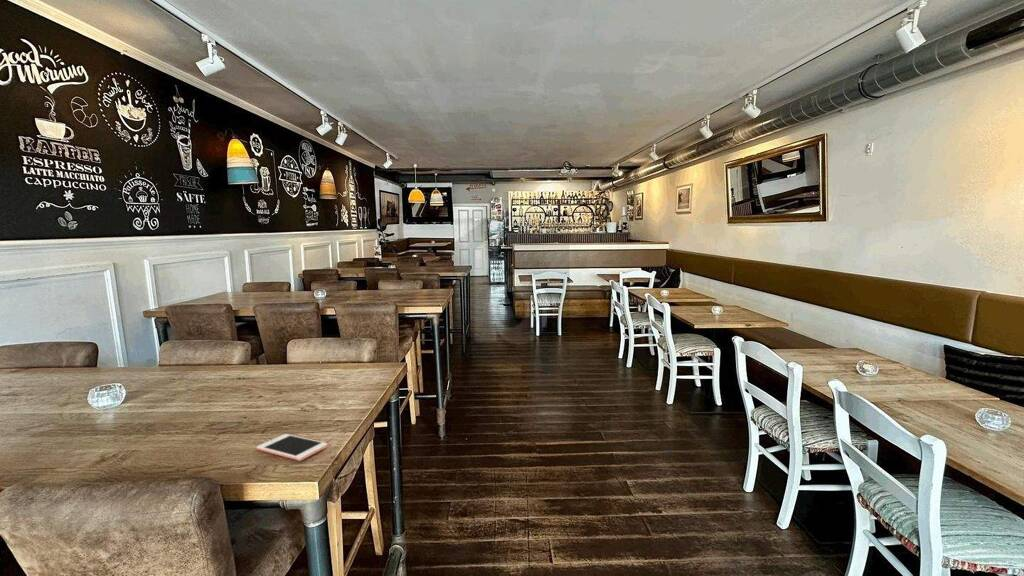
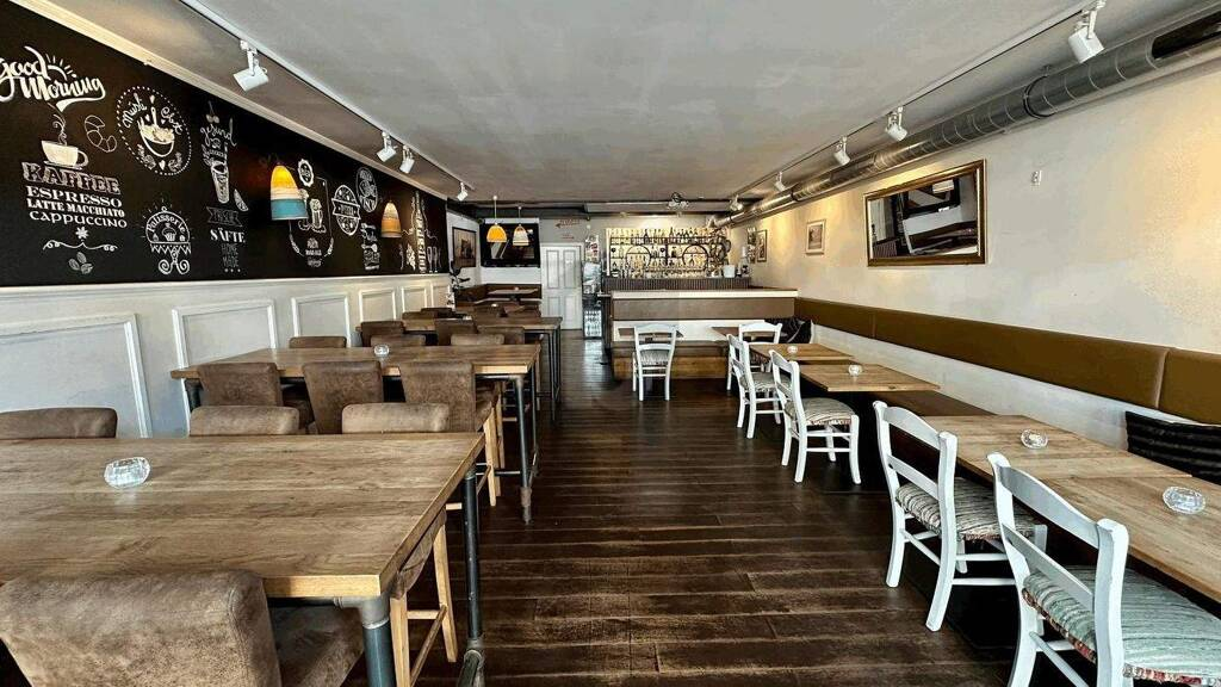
- cell phone (292, 446)
